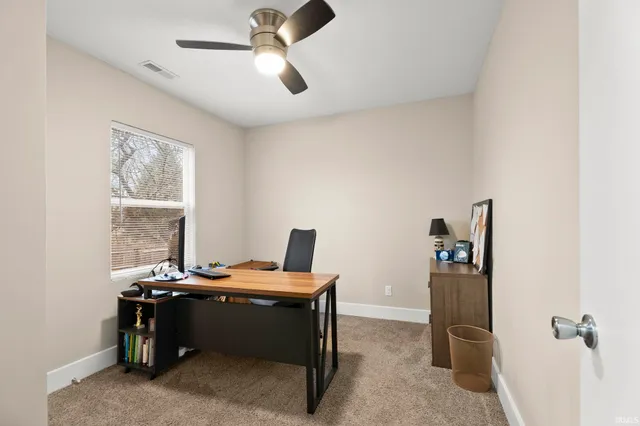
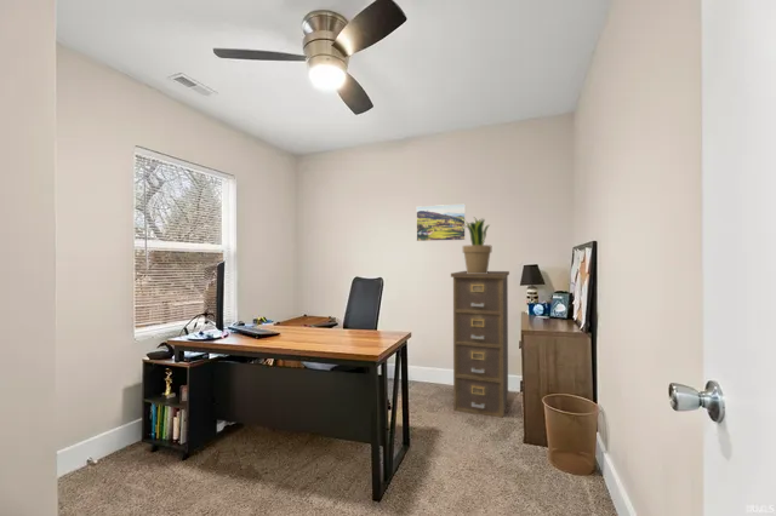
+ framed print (440, 223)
+ filing cabinet (481, 336)
+ potted plant (474, 243)
